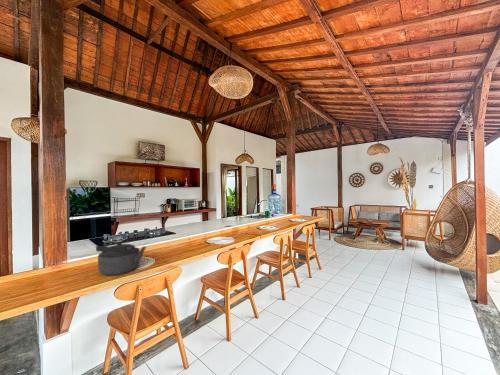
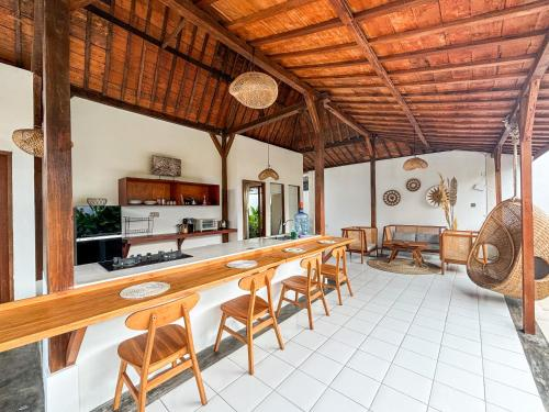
- kettle (120, 256)
